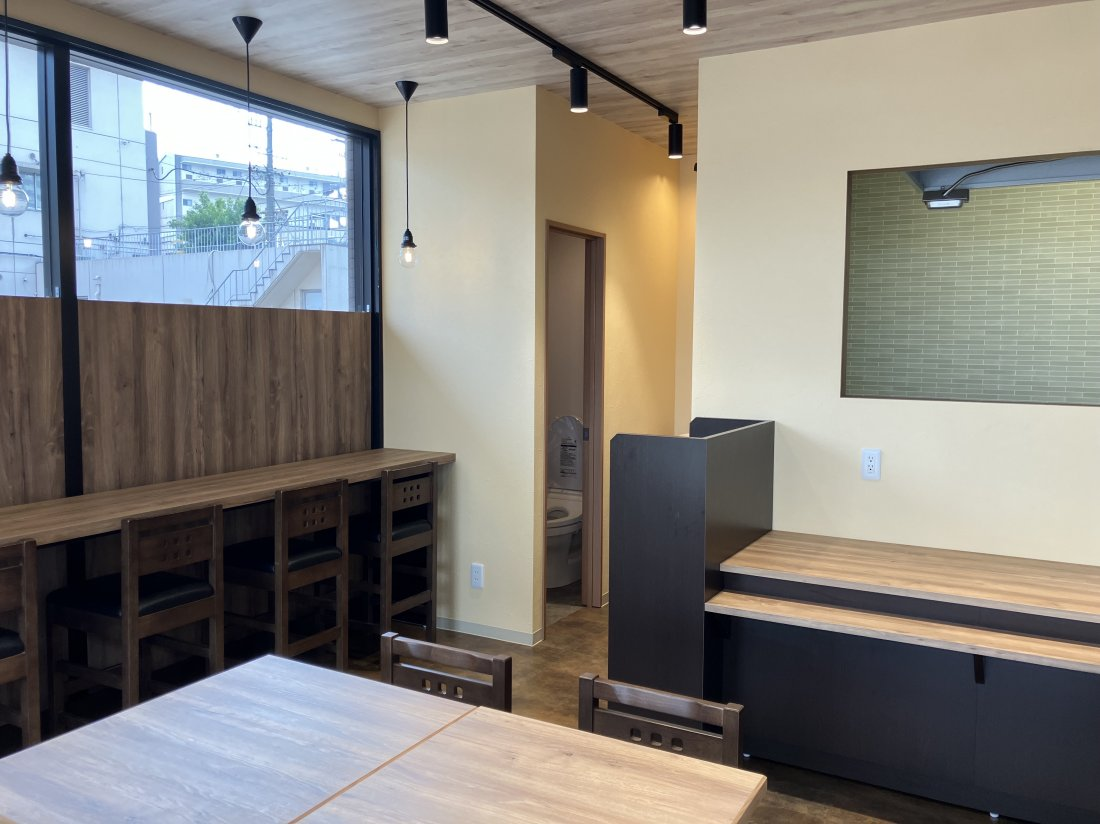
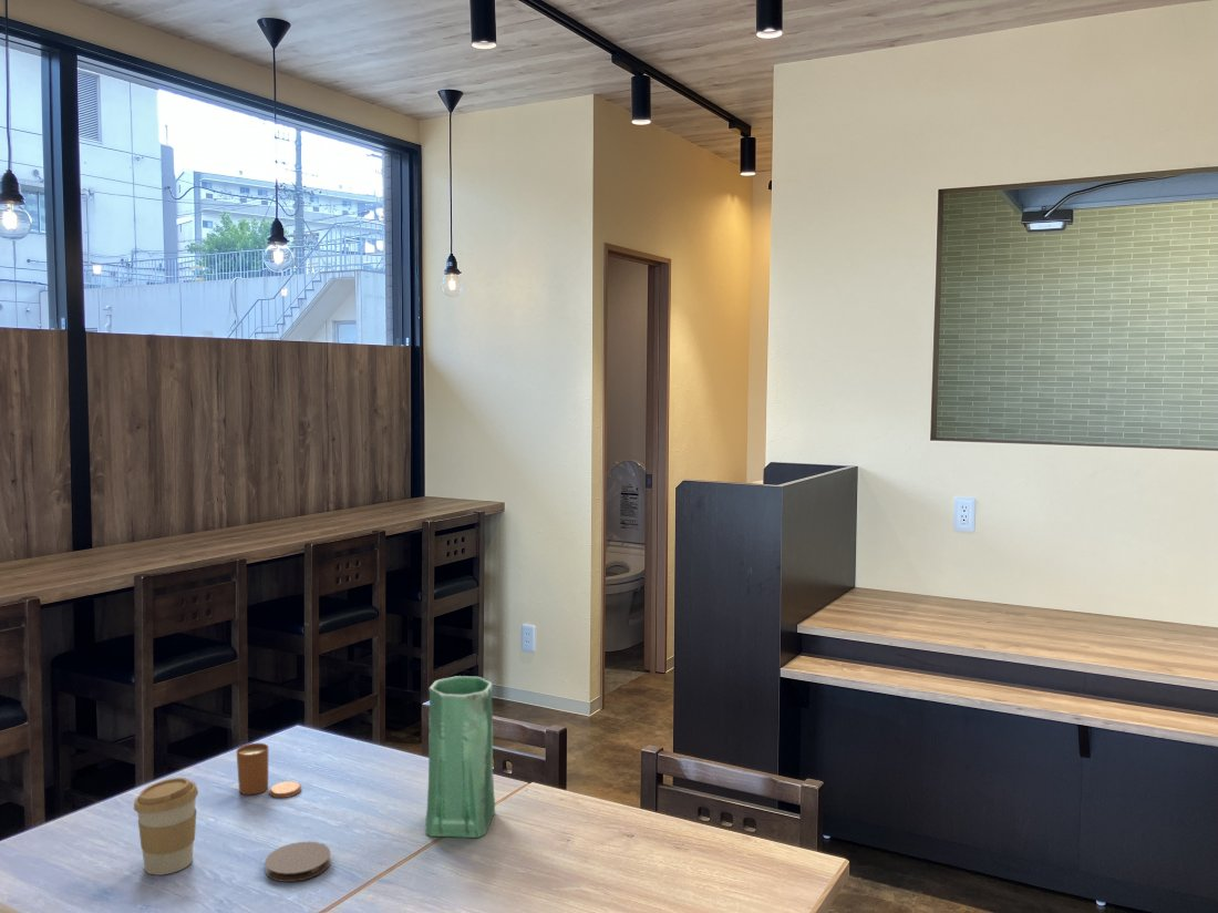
+ vase (460, 753)
+ candle (267, 770)
+ coaster (298, 861)
+ coffee cup (167, 823)
